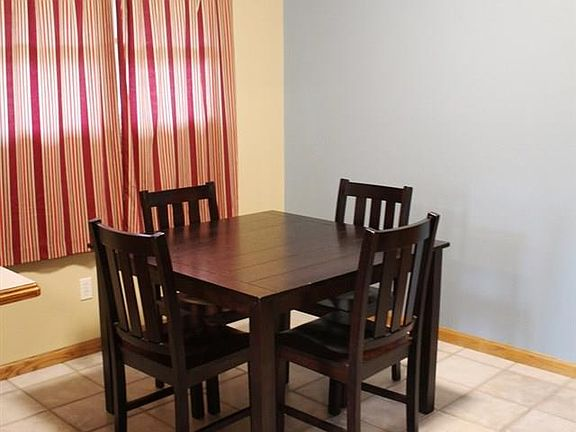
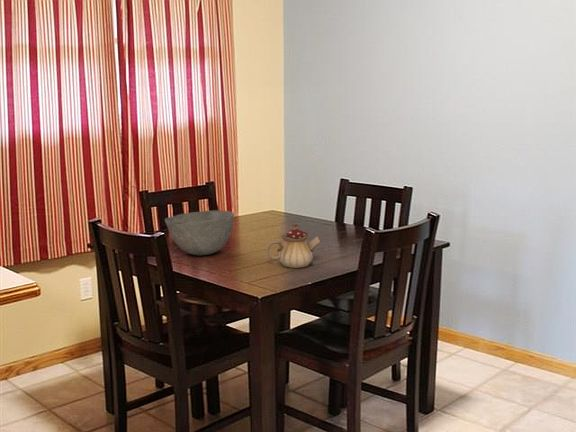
+ bowl (200, 234)
+ teapot (293, 244)
